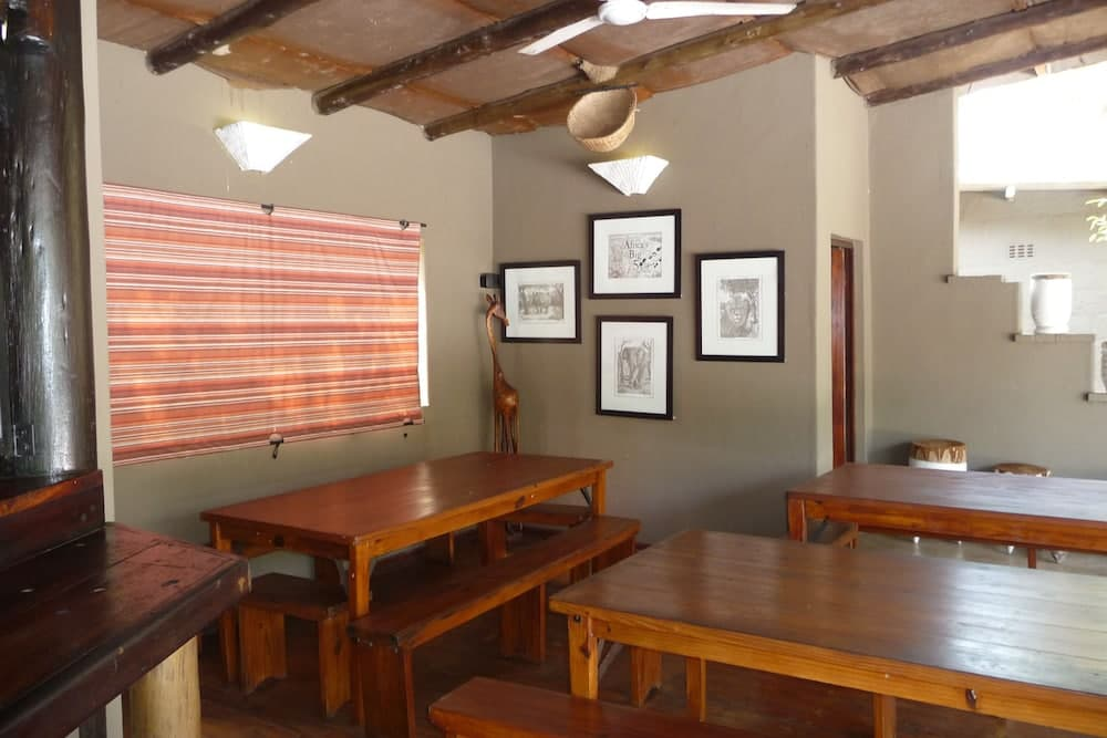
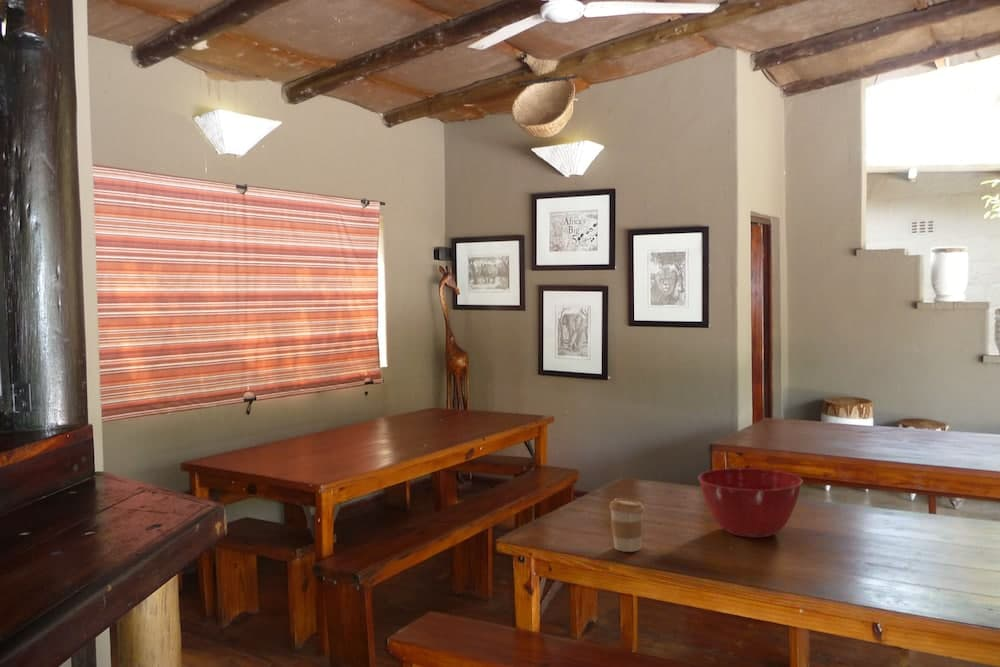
+ coffee cup (627, 523)
+ mixing bowl (749, 504)
